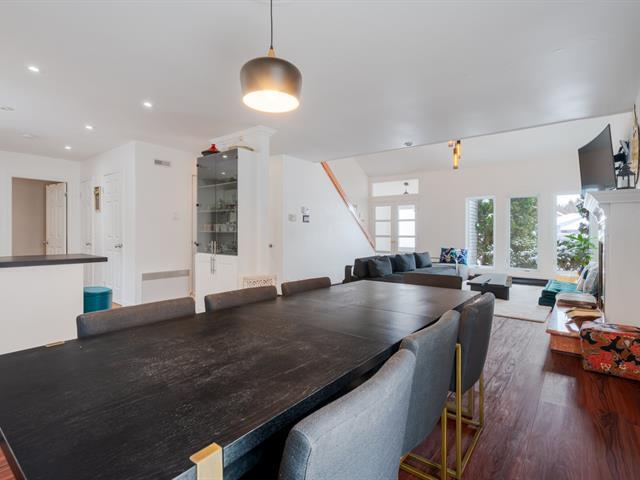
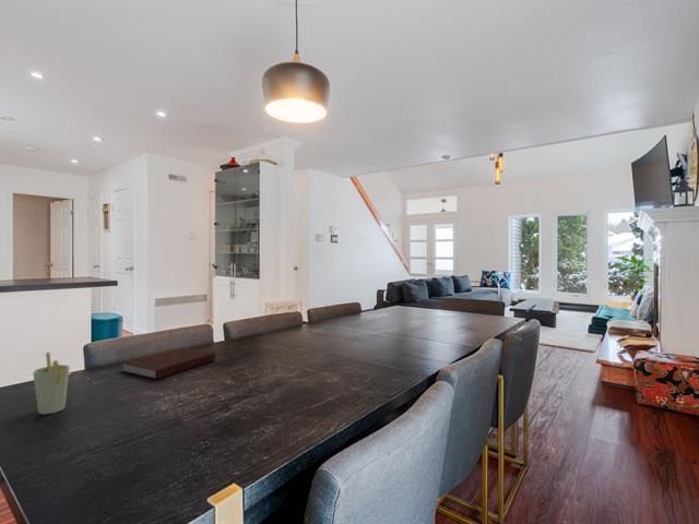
+ cup (52, 383)
+ notebook (170, 361)
